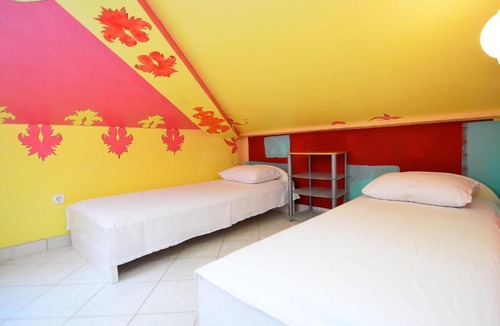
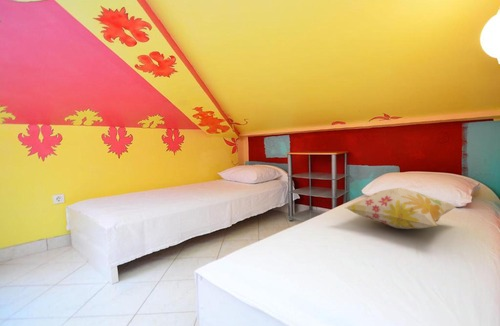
+ decorative pillow (399, 207)
